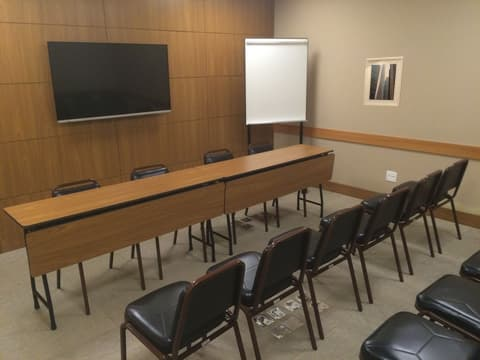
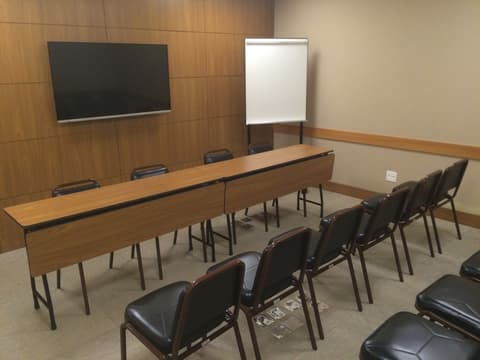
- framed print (382, 82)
